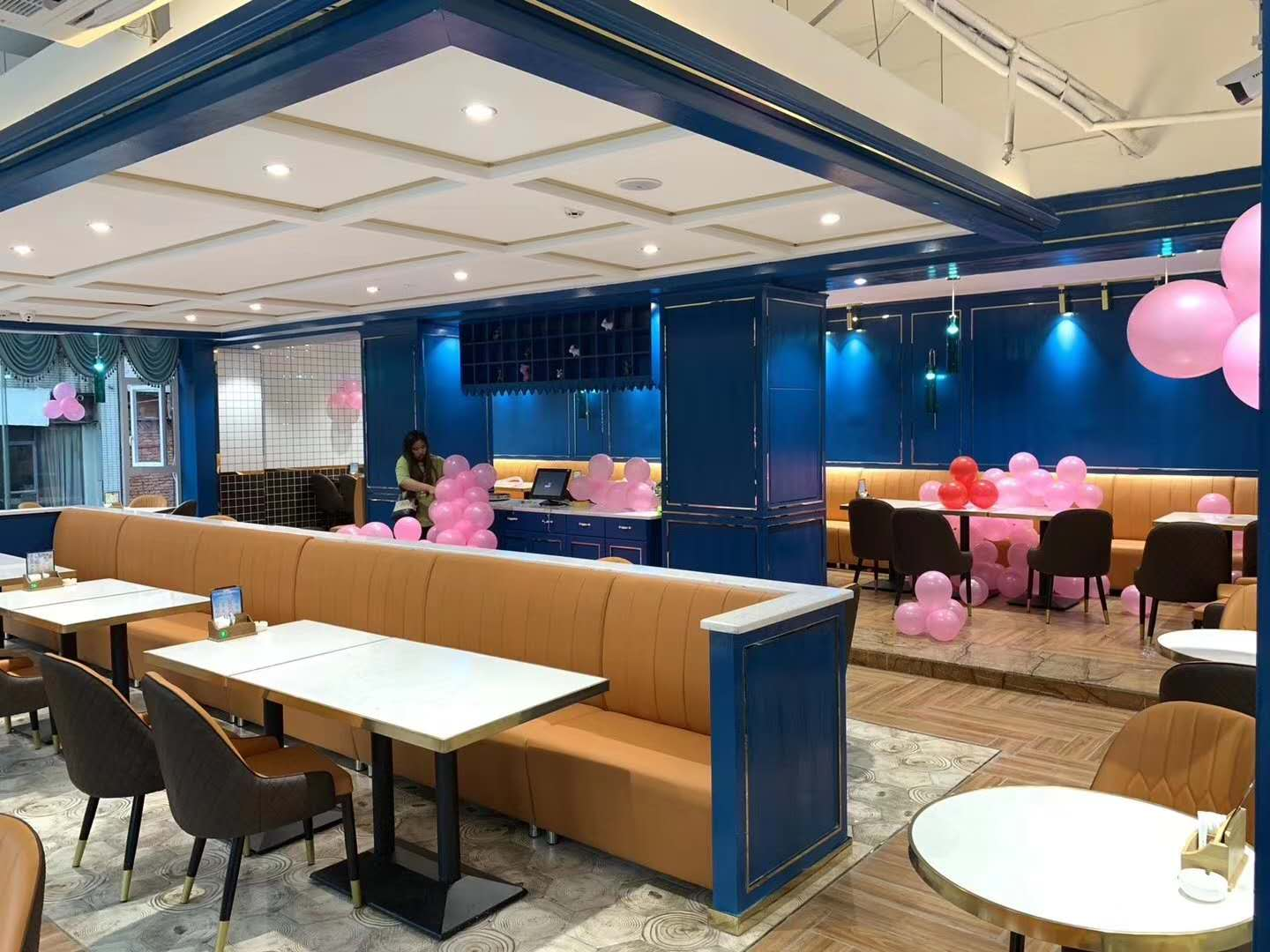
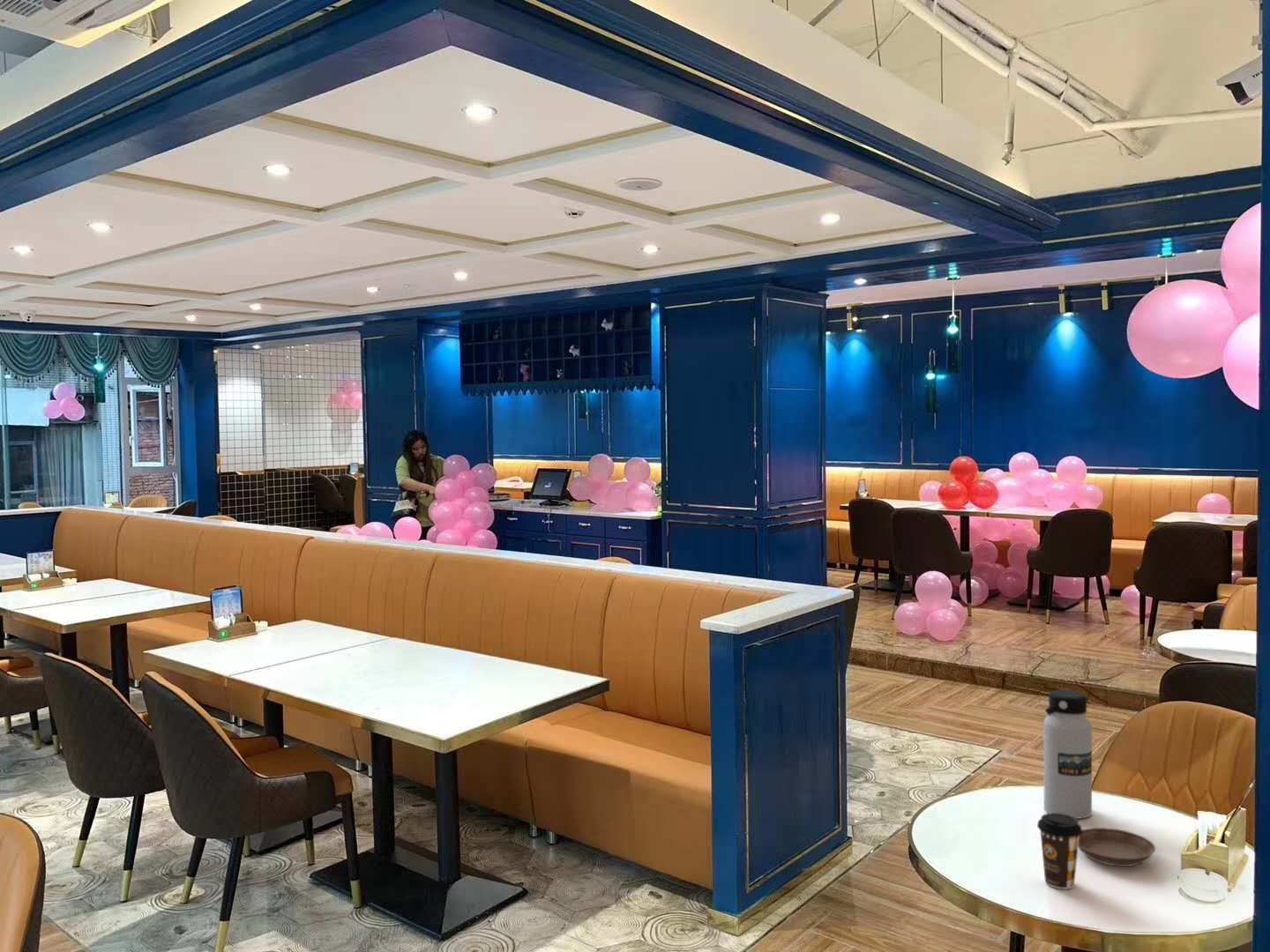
+ water bottle (1067, 752)
+ saucer (1113, 848)
+ coffee cup (1059, 851)
